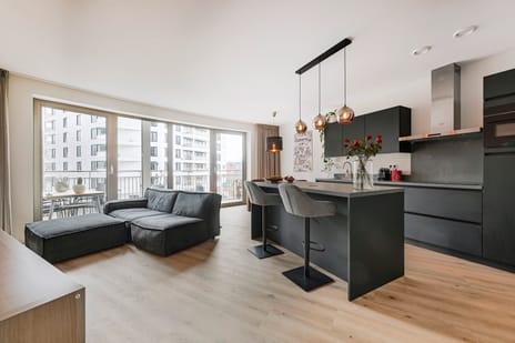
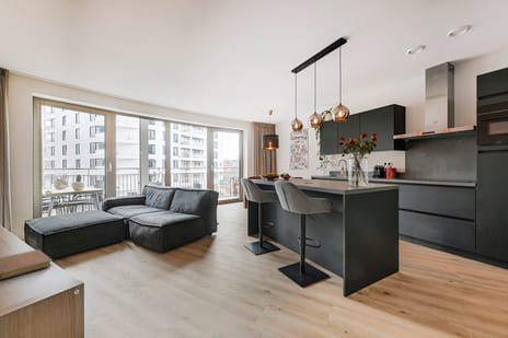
+ notebook (21, 263)
